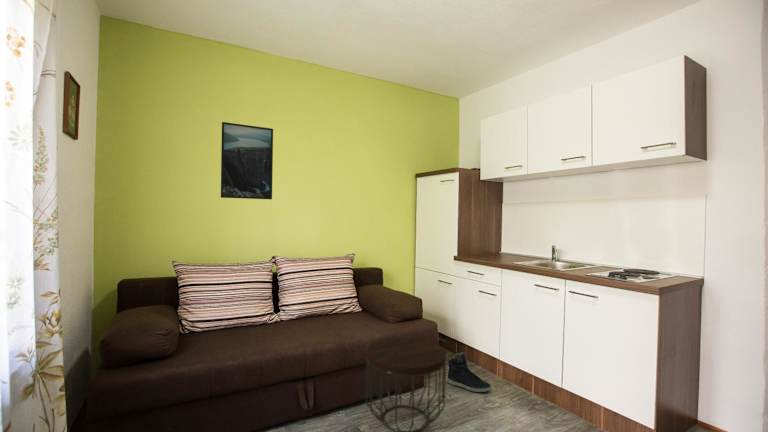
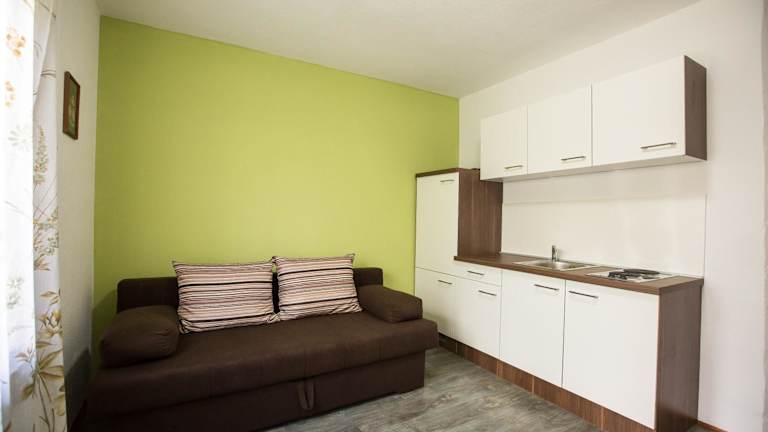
- sneaker (468, 370)
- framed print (247, 162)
- side table (399, 385)
